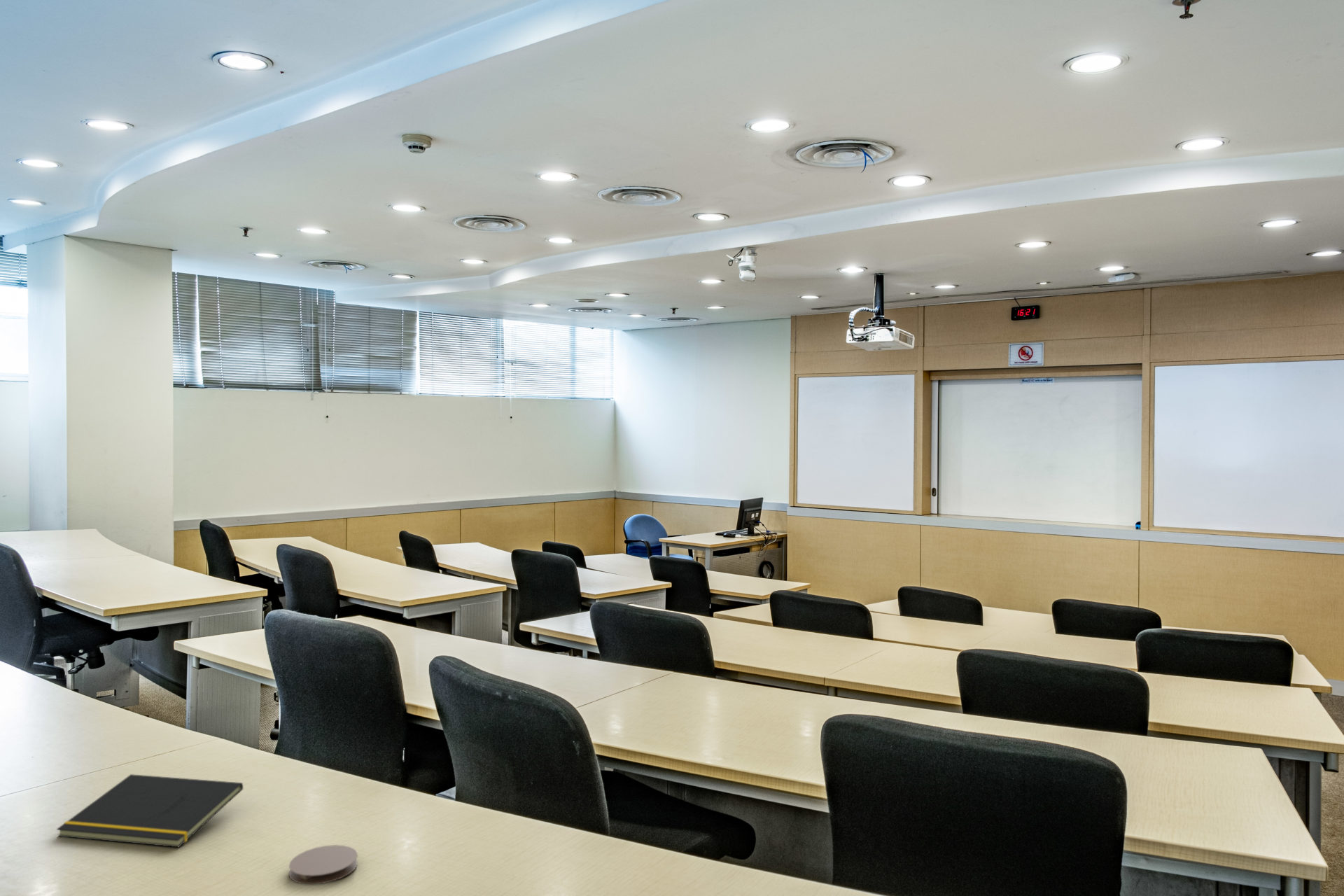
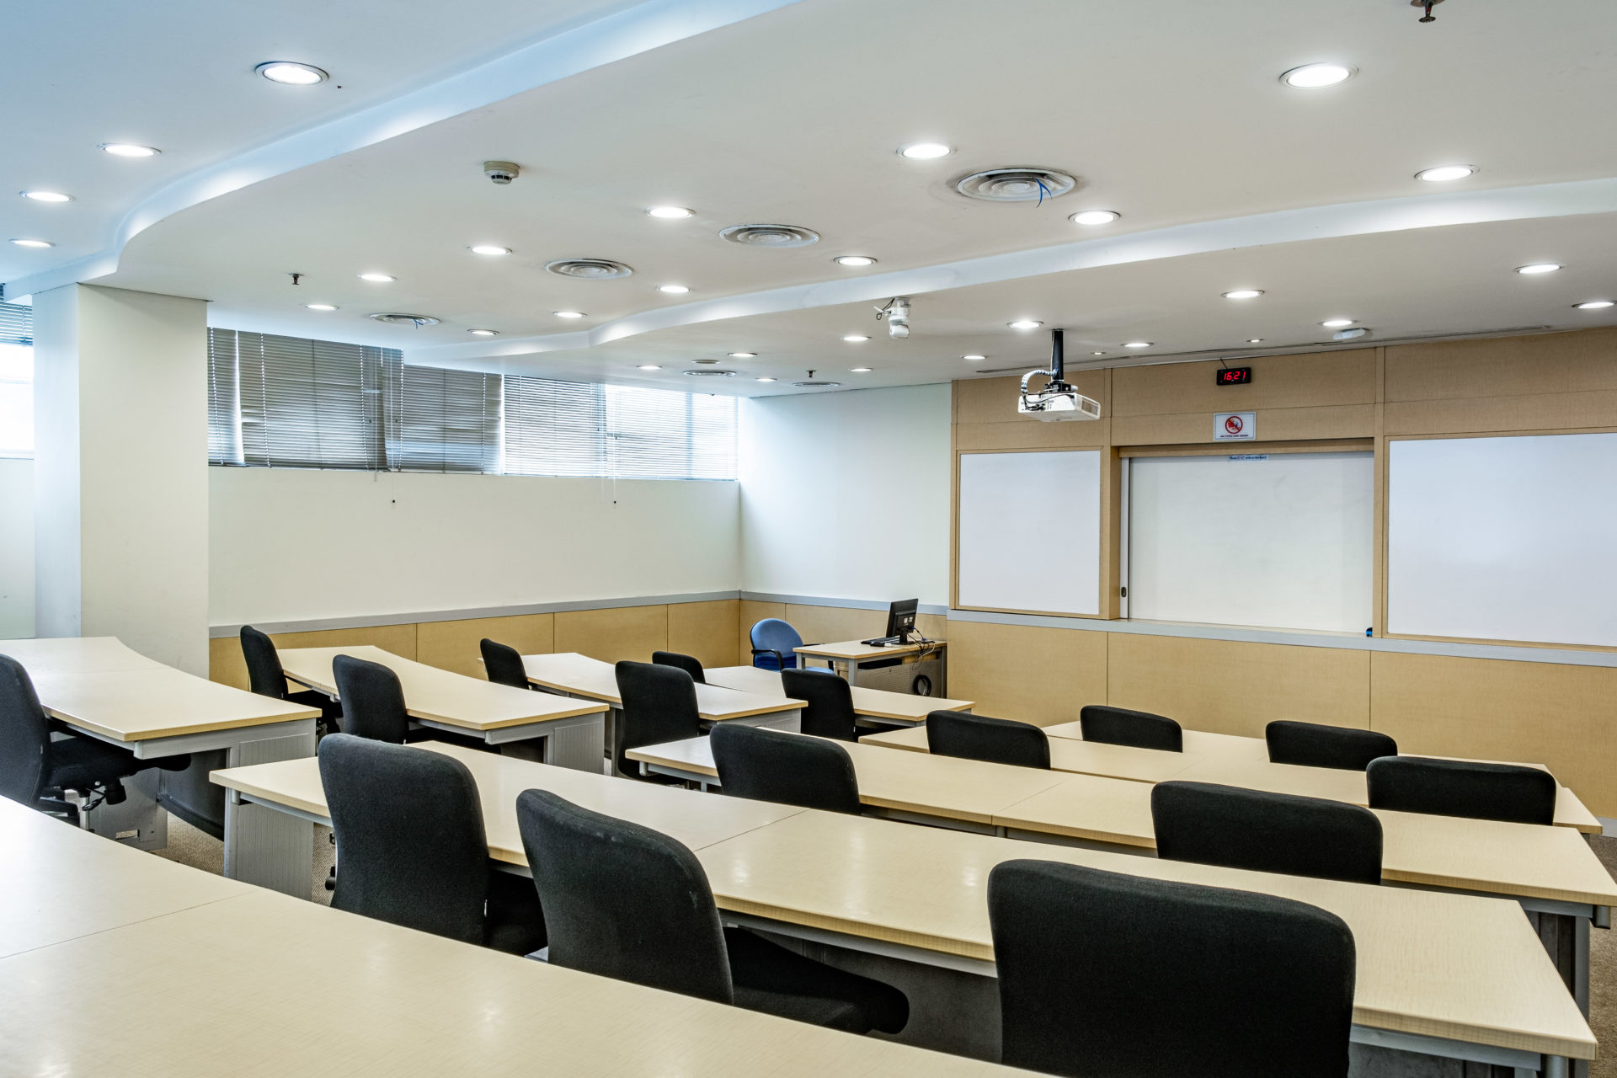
- notepad (153, 808)
- coaster (323, 864)
